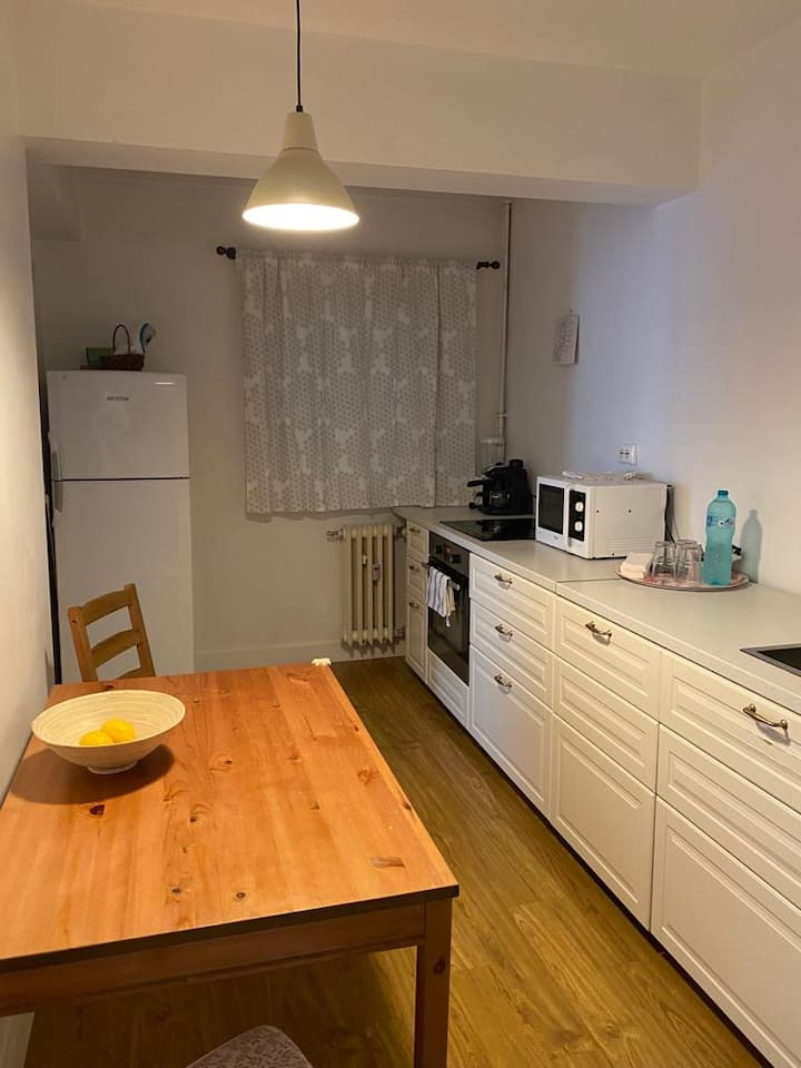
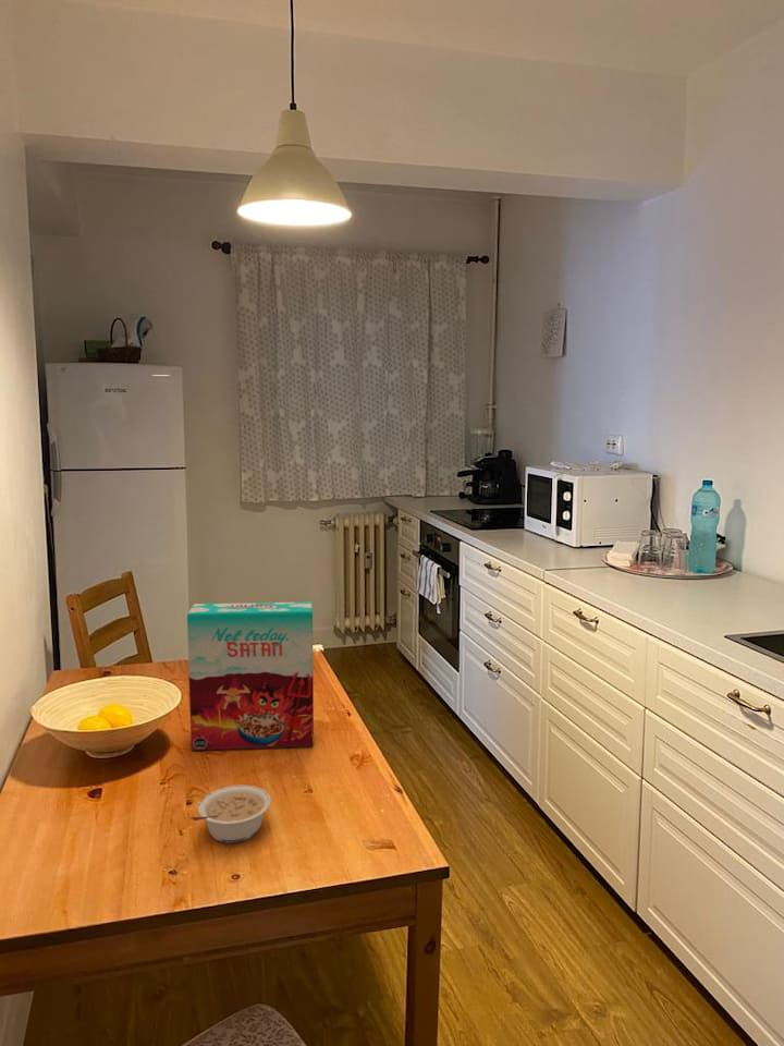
+ legume (234, 815)
+ cereal box (253, 674)
